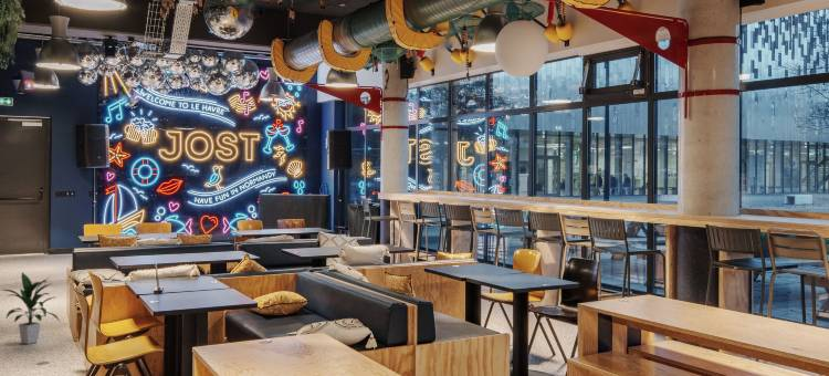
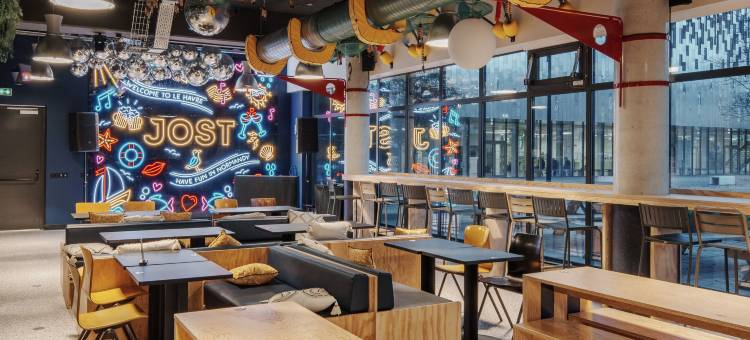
- indoor plant (32, 306)
